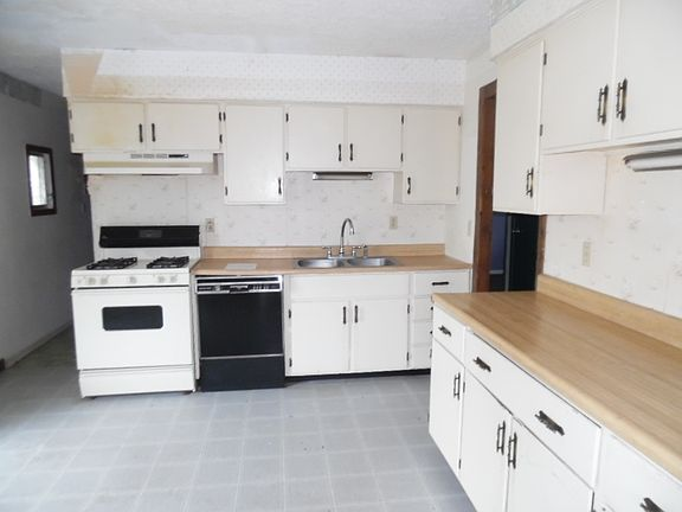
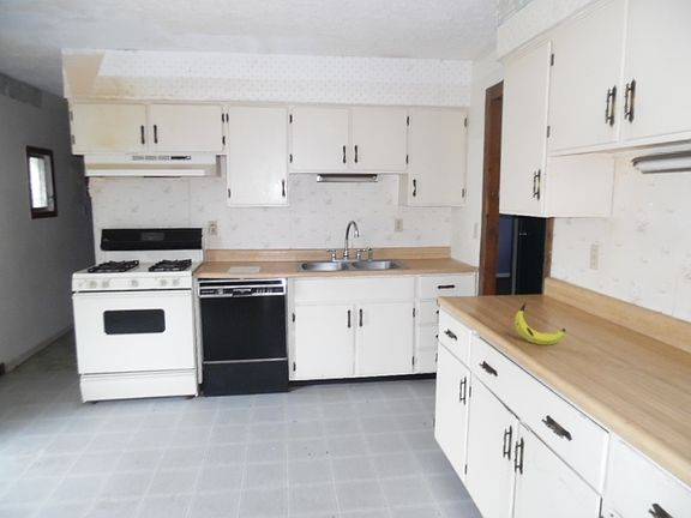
+ banana (539, 332)
